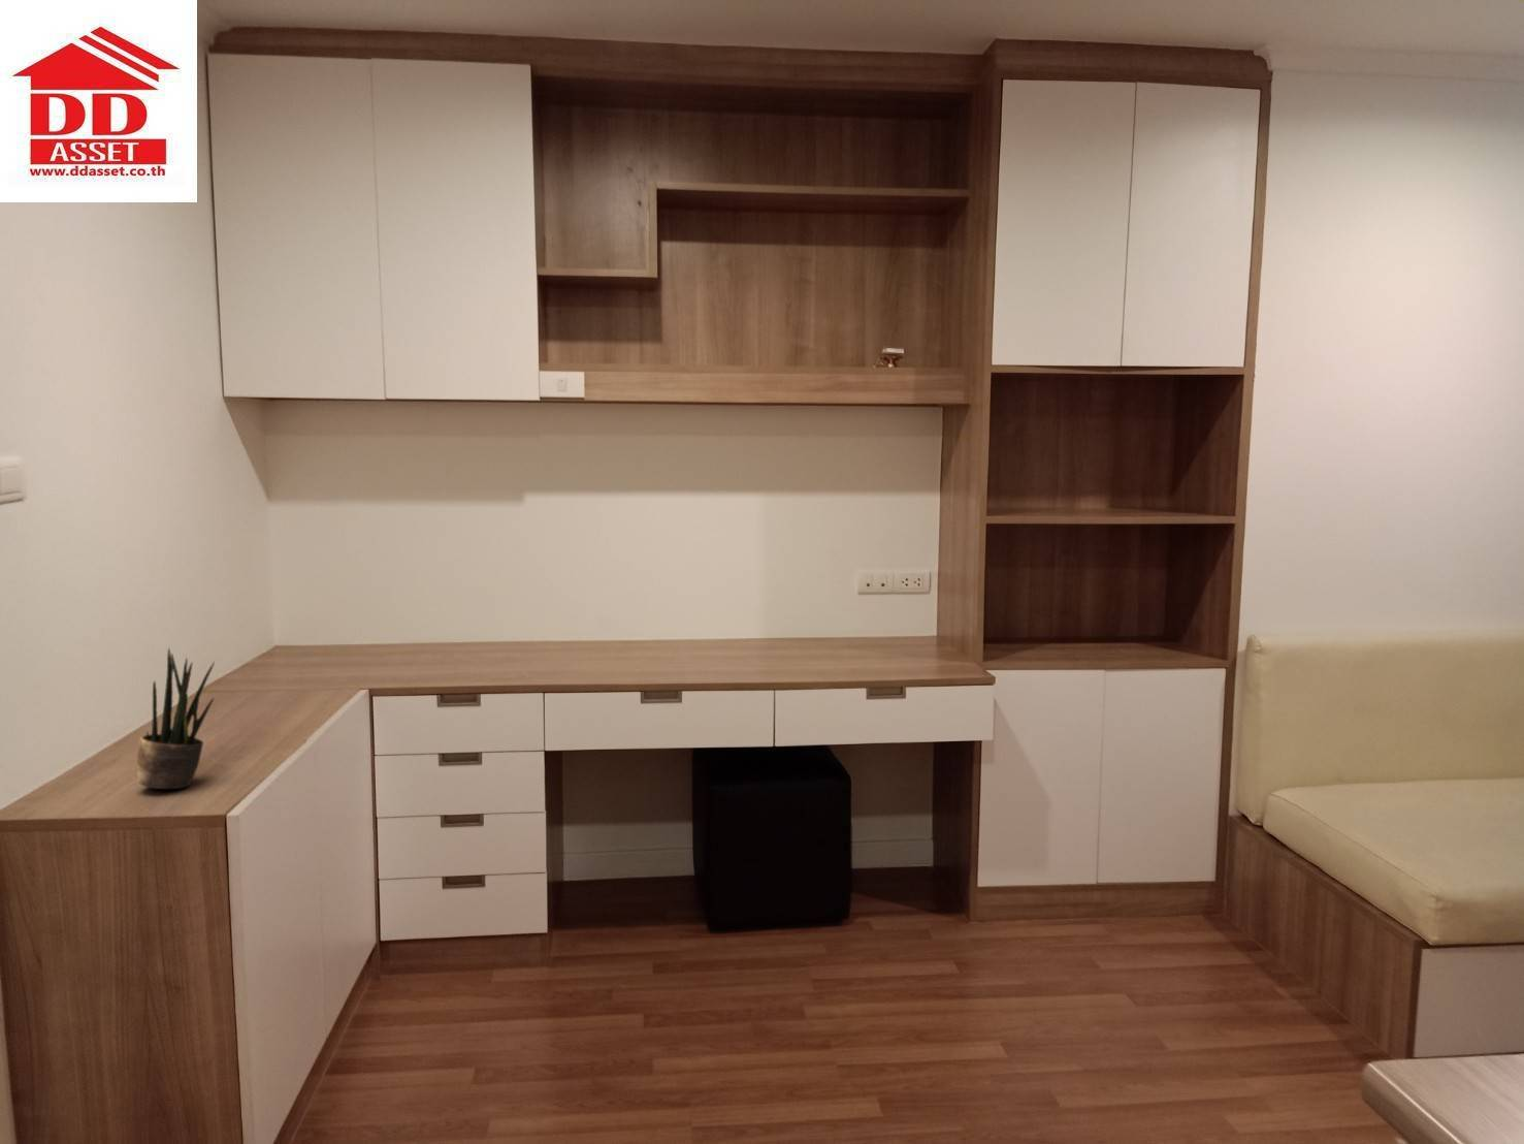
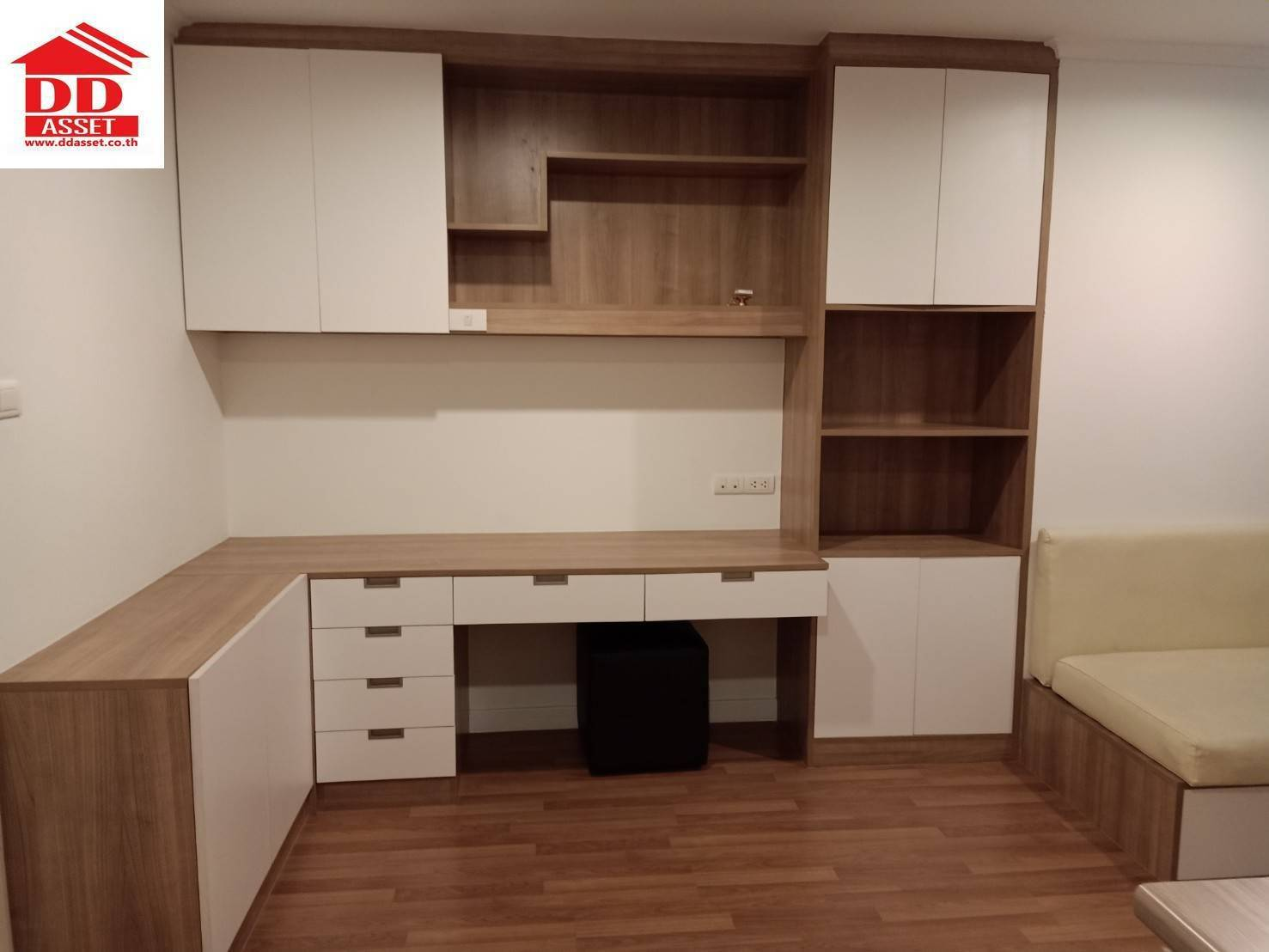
- potted plant (175, 716)
